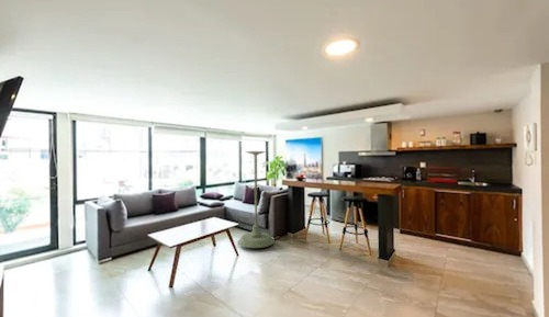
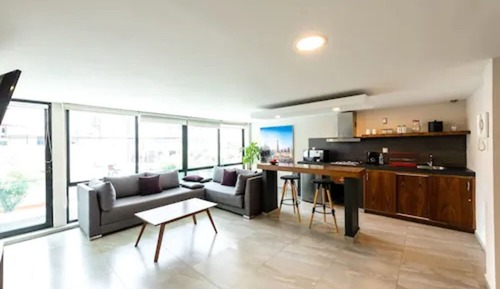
- plant stand (256, 197)
